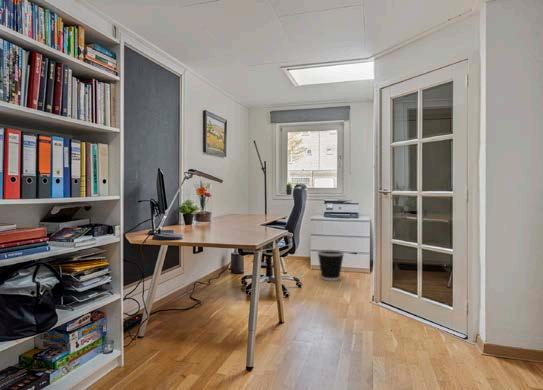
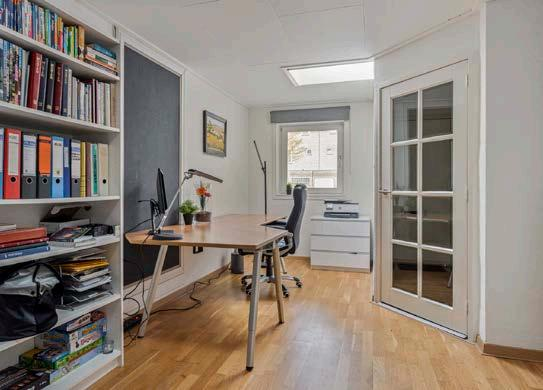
- wastebasket (330, 265)
